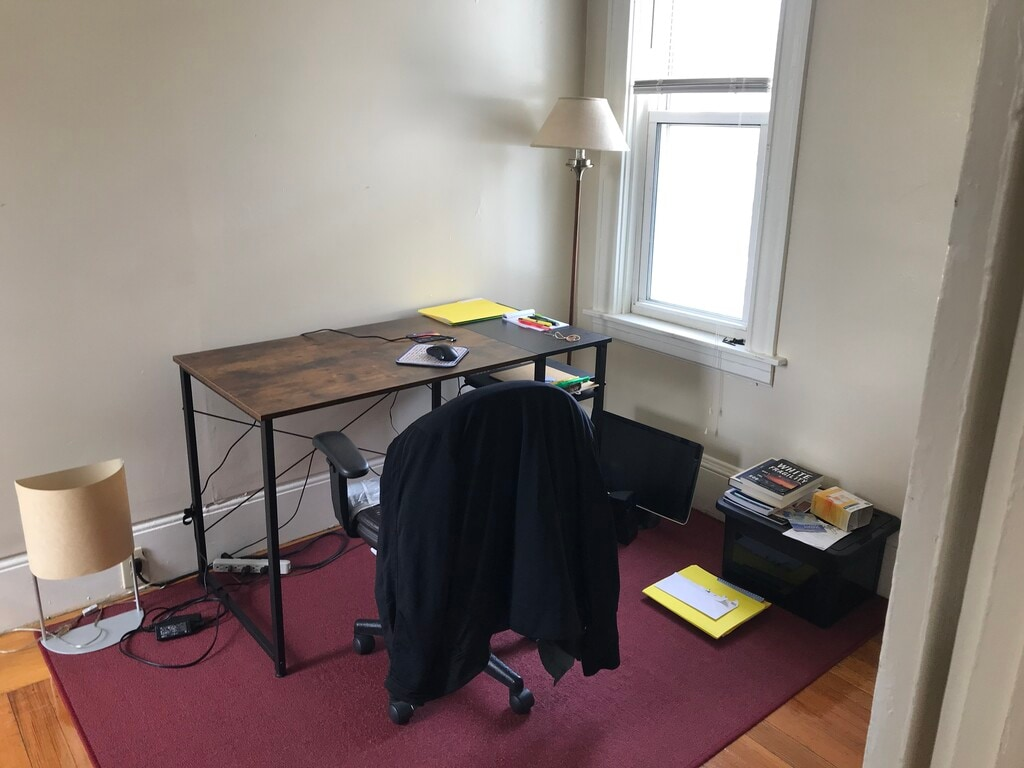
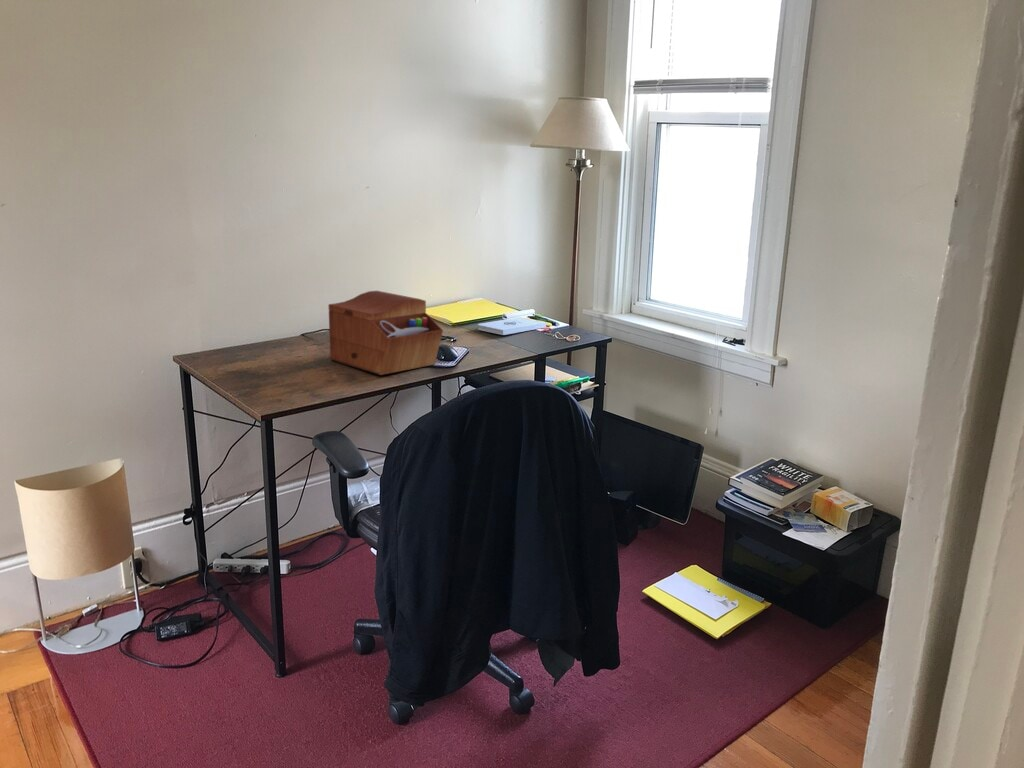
+ notepad (511, 325)
+ sewing box (383, 331)
